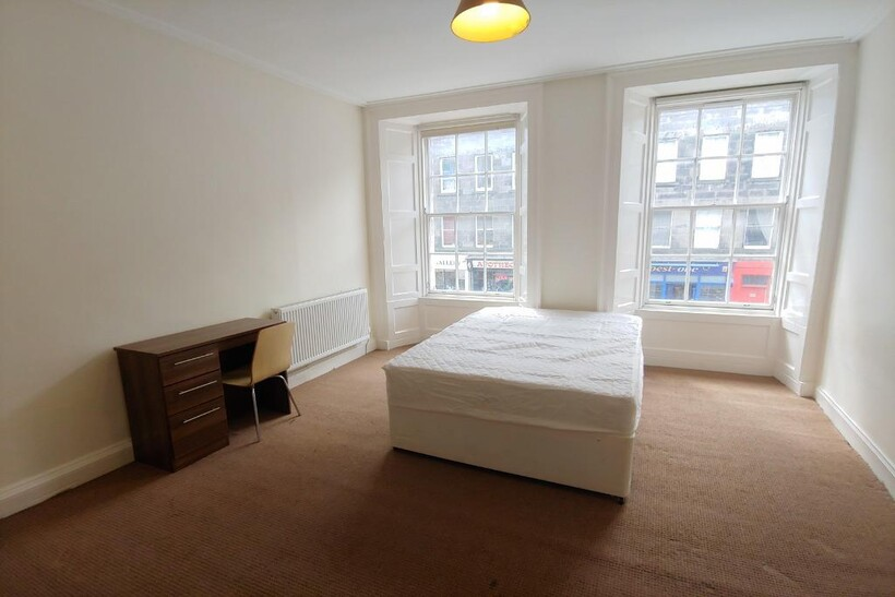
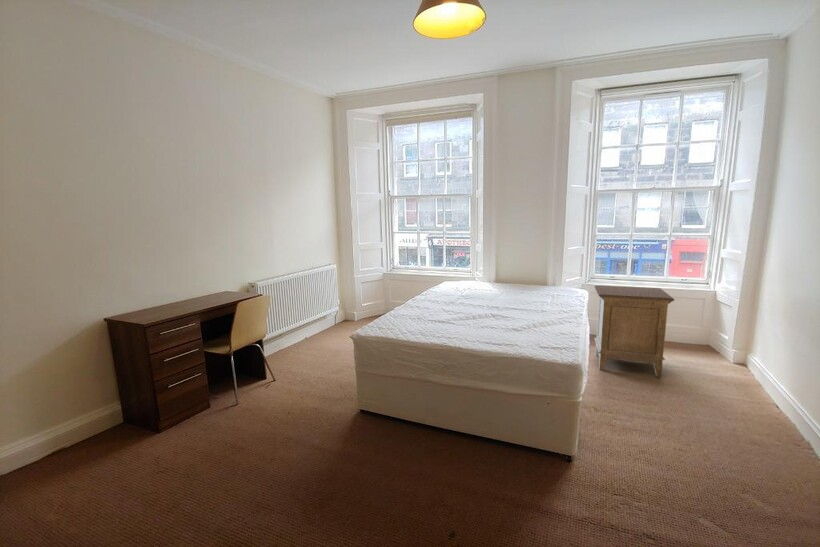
+ nightstand (628, 328)
